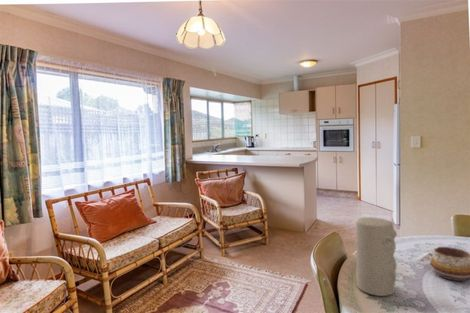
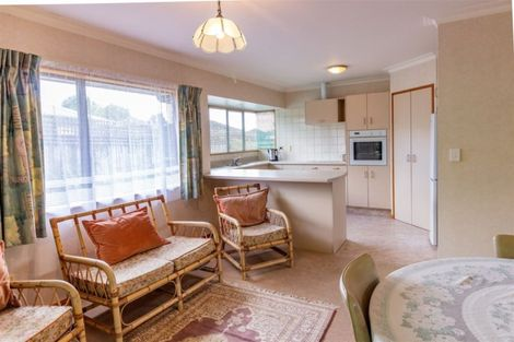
- decorative bowl (451, 263)
- decorative vase (376, 254)
